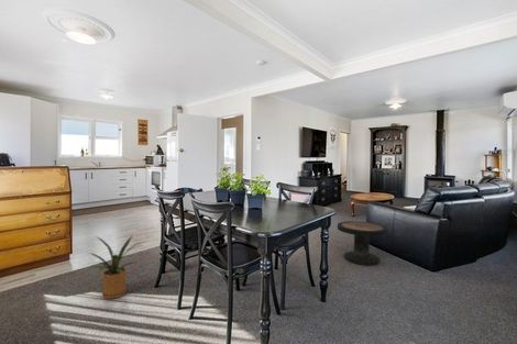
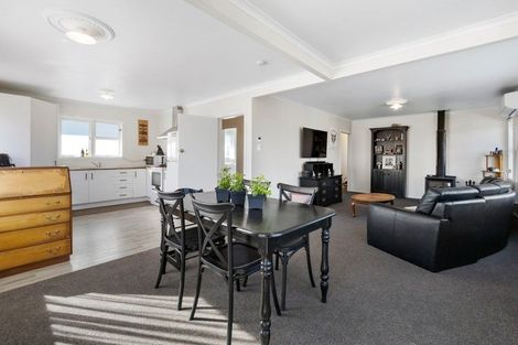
- house plant (113, 266)
- side table (361, 242)
